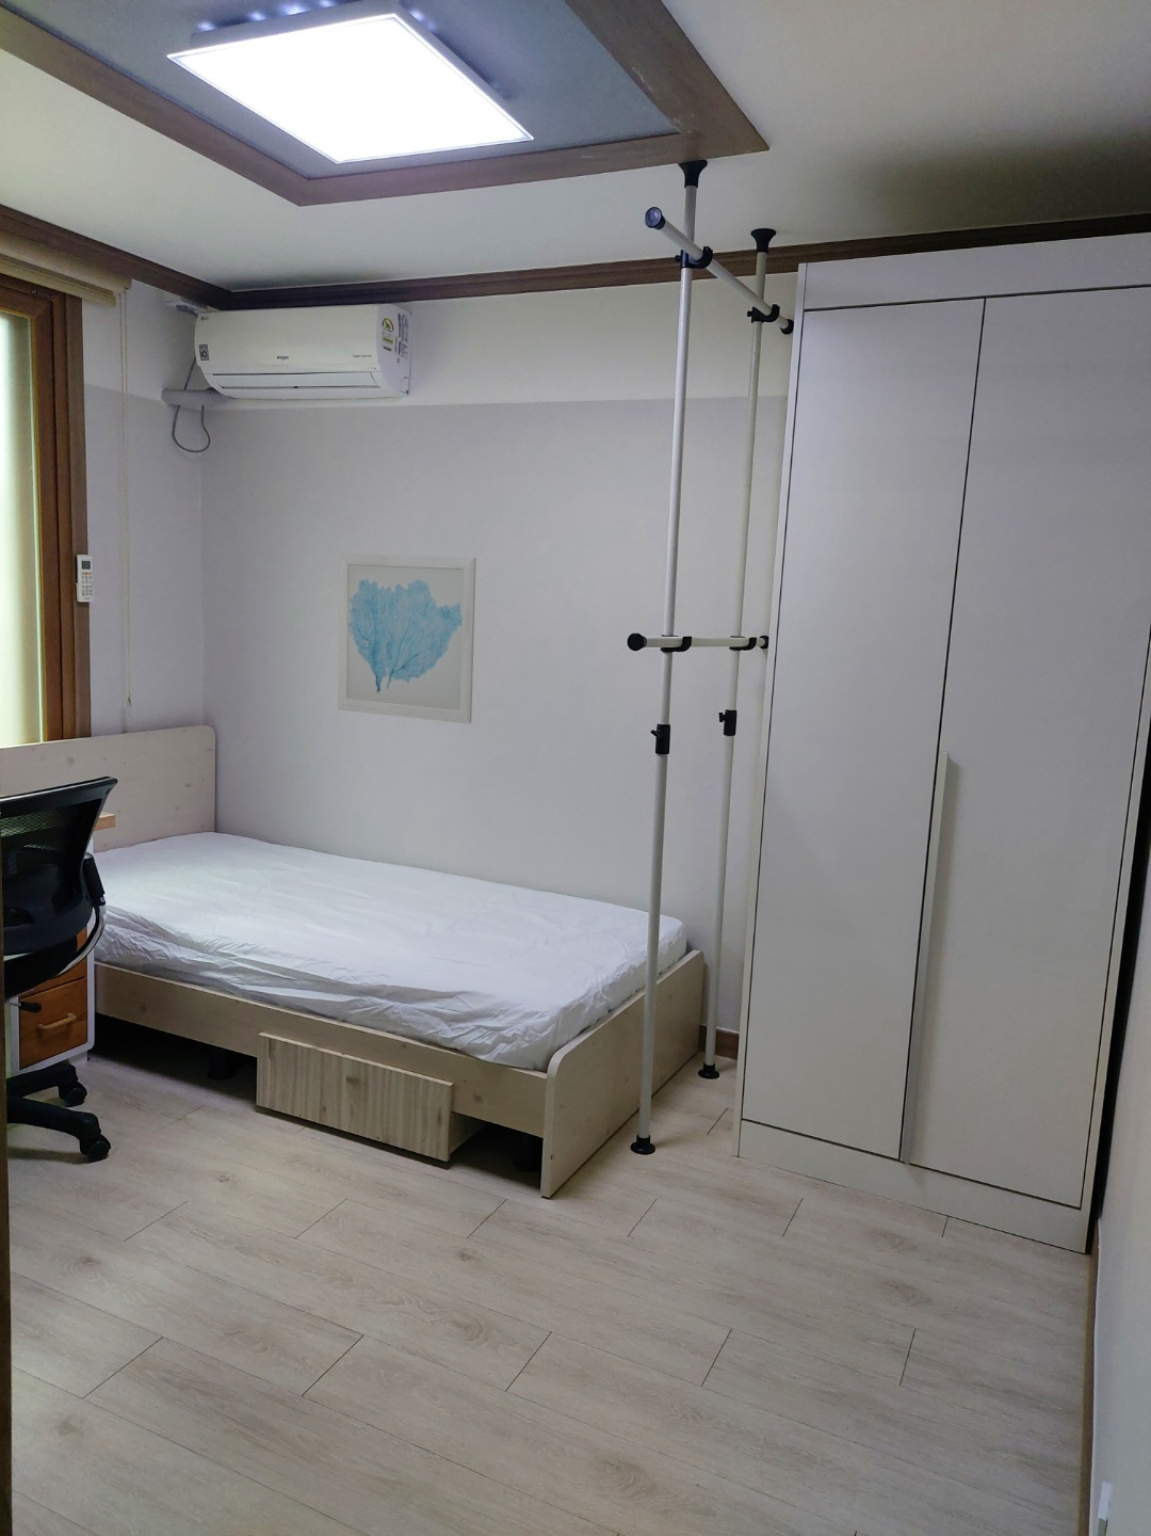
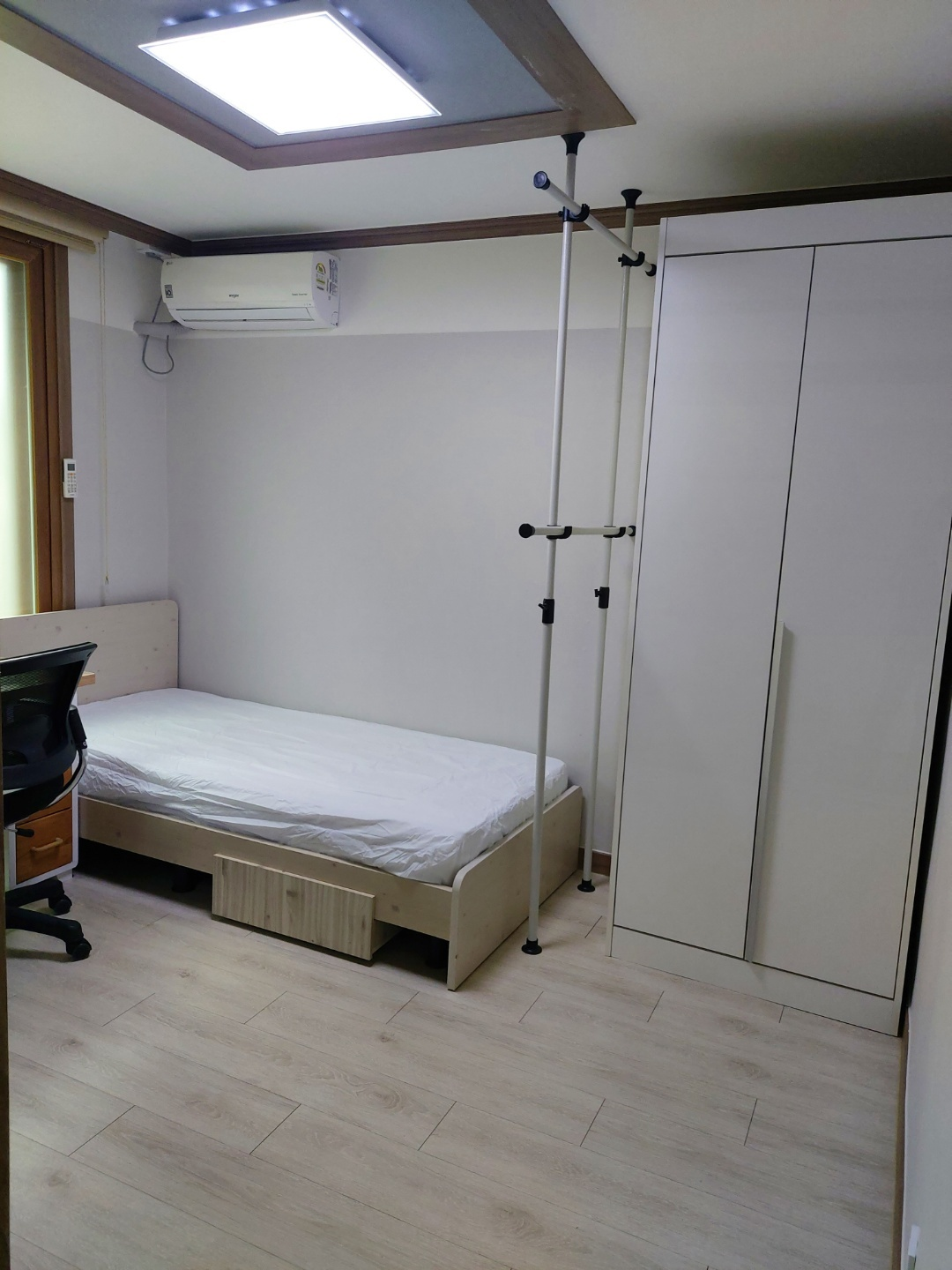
- wall art (404, 637)
